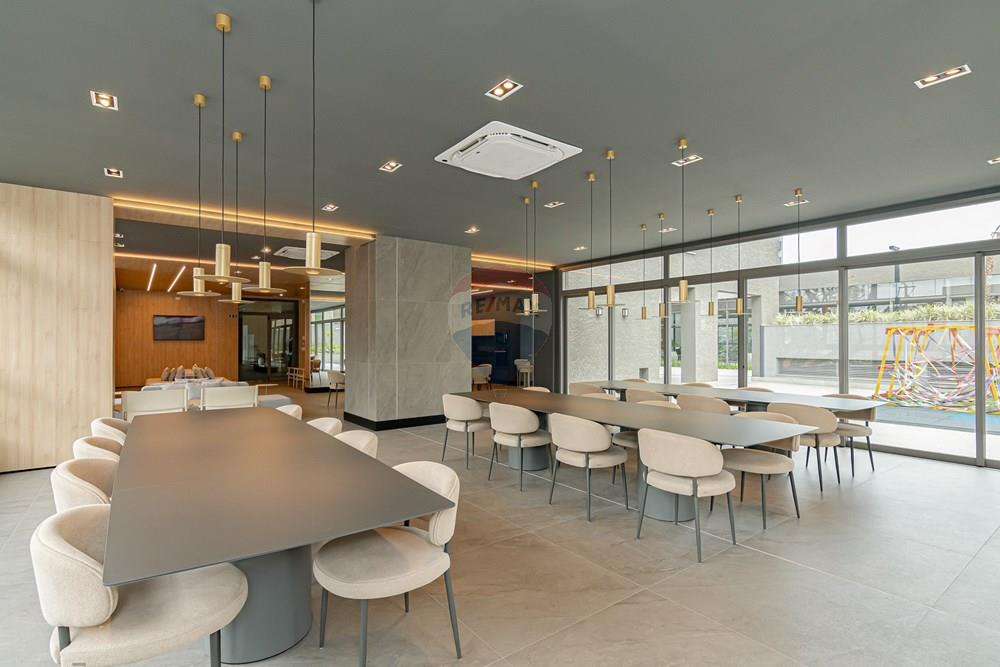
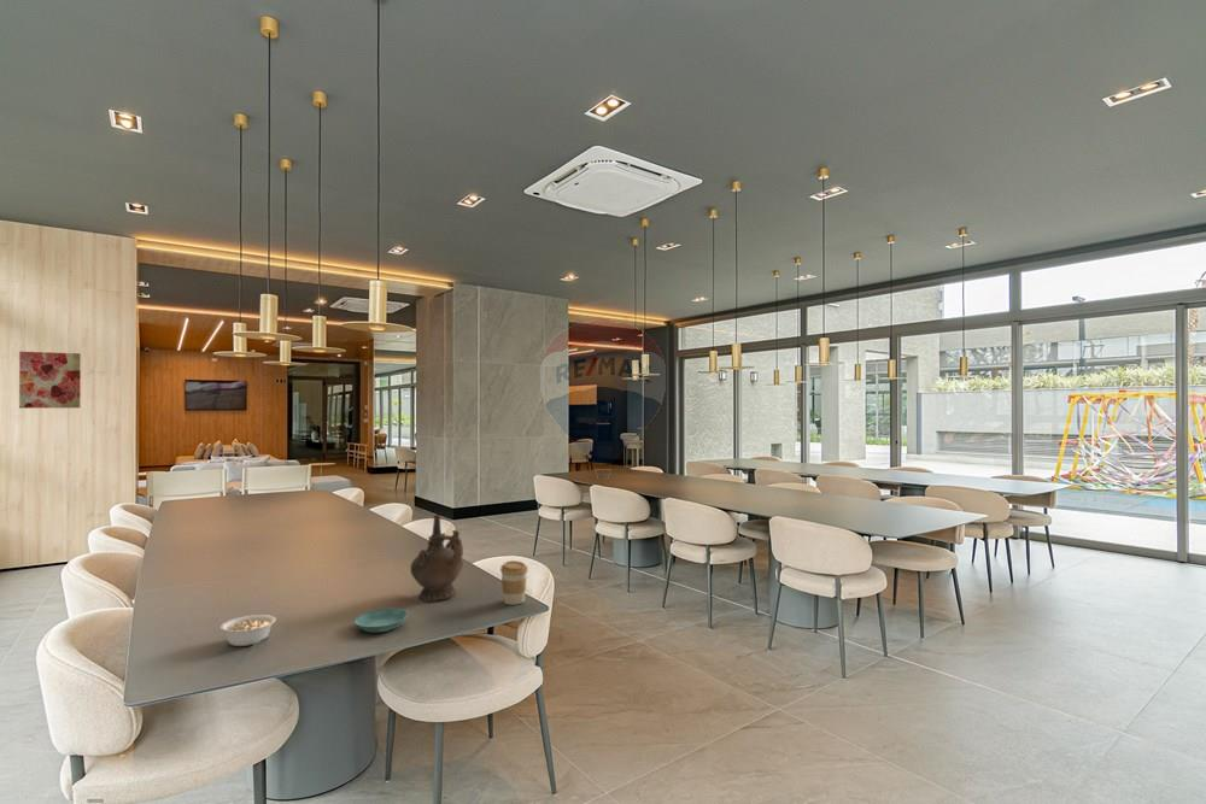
+ saucer (381, 621)
+ ceremonial vessel (439, 556)
+ legume (250, 629)
+ coffee cup (514, 581)
+ wall art (51, 380)
